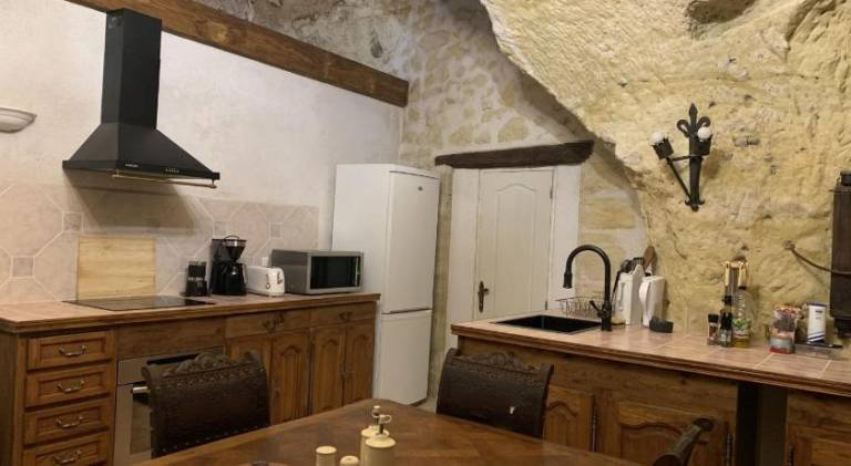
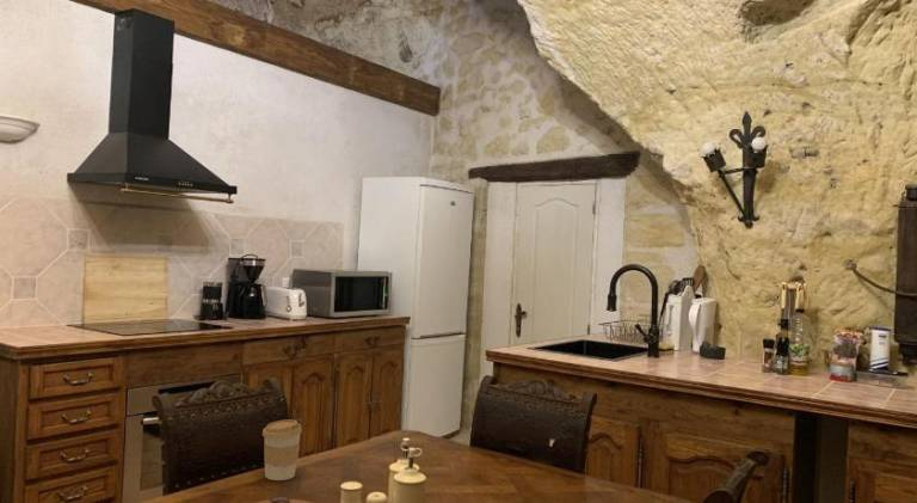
+ coffee cup (281, 448)
